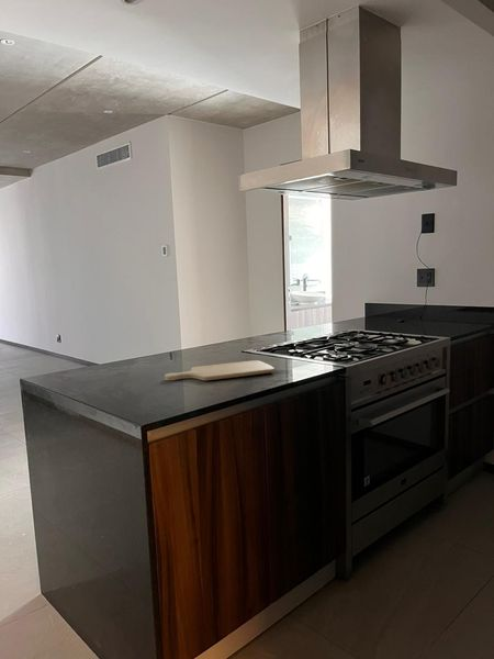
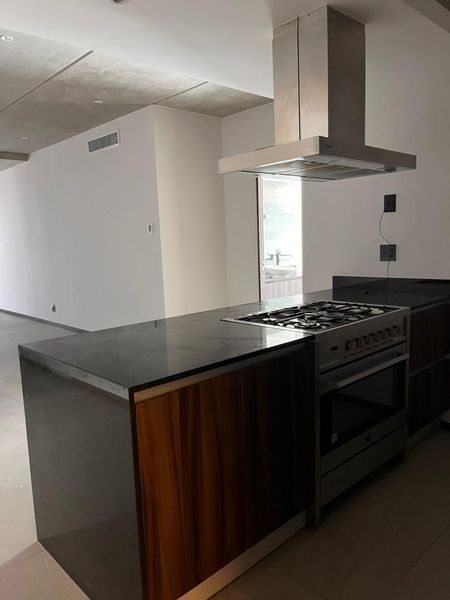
- chopping board (217, 371)
